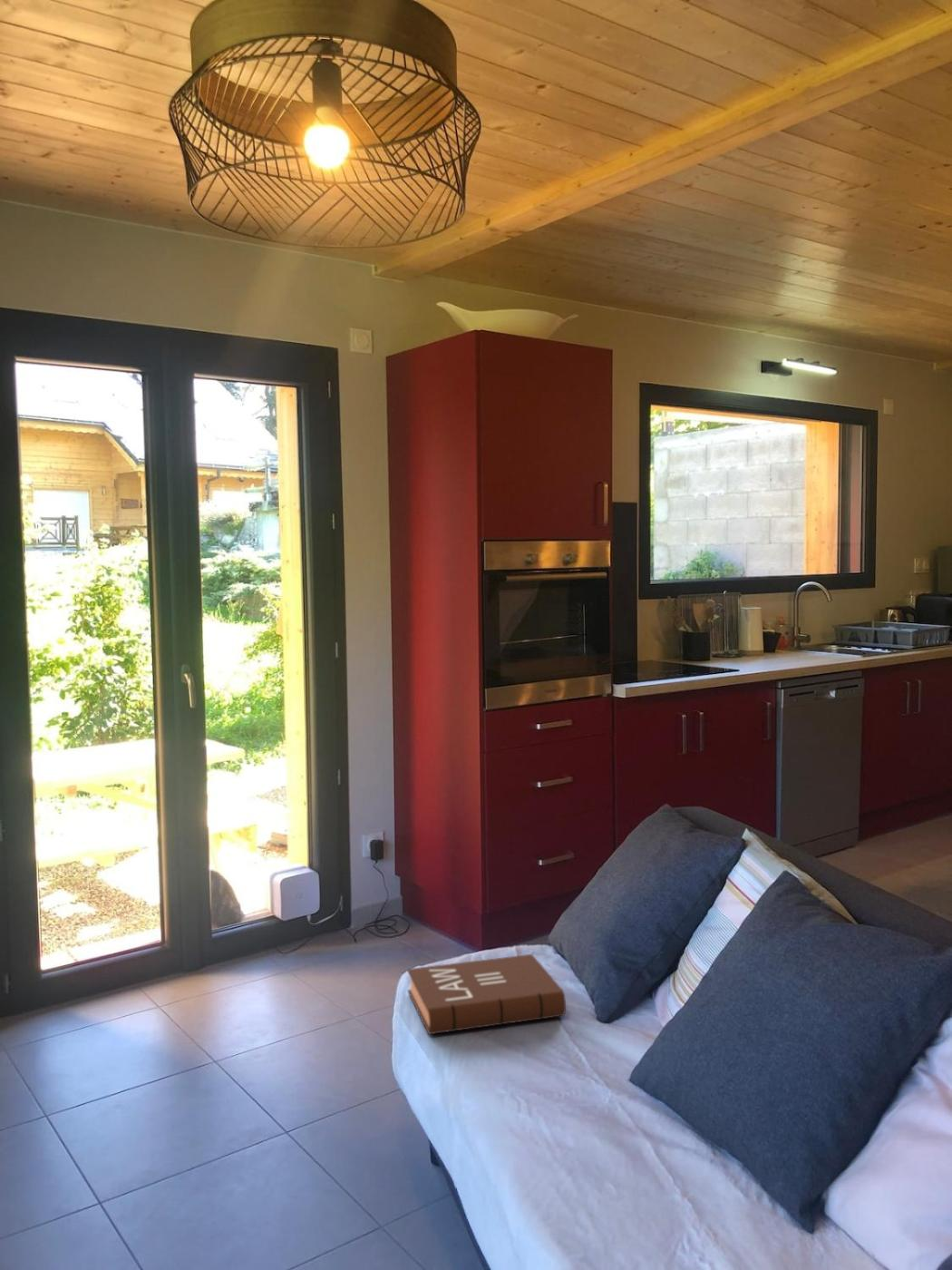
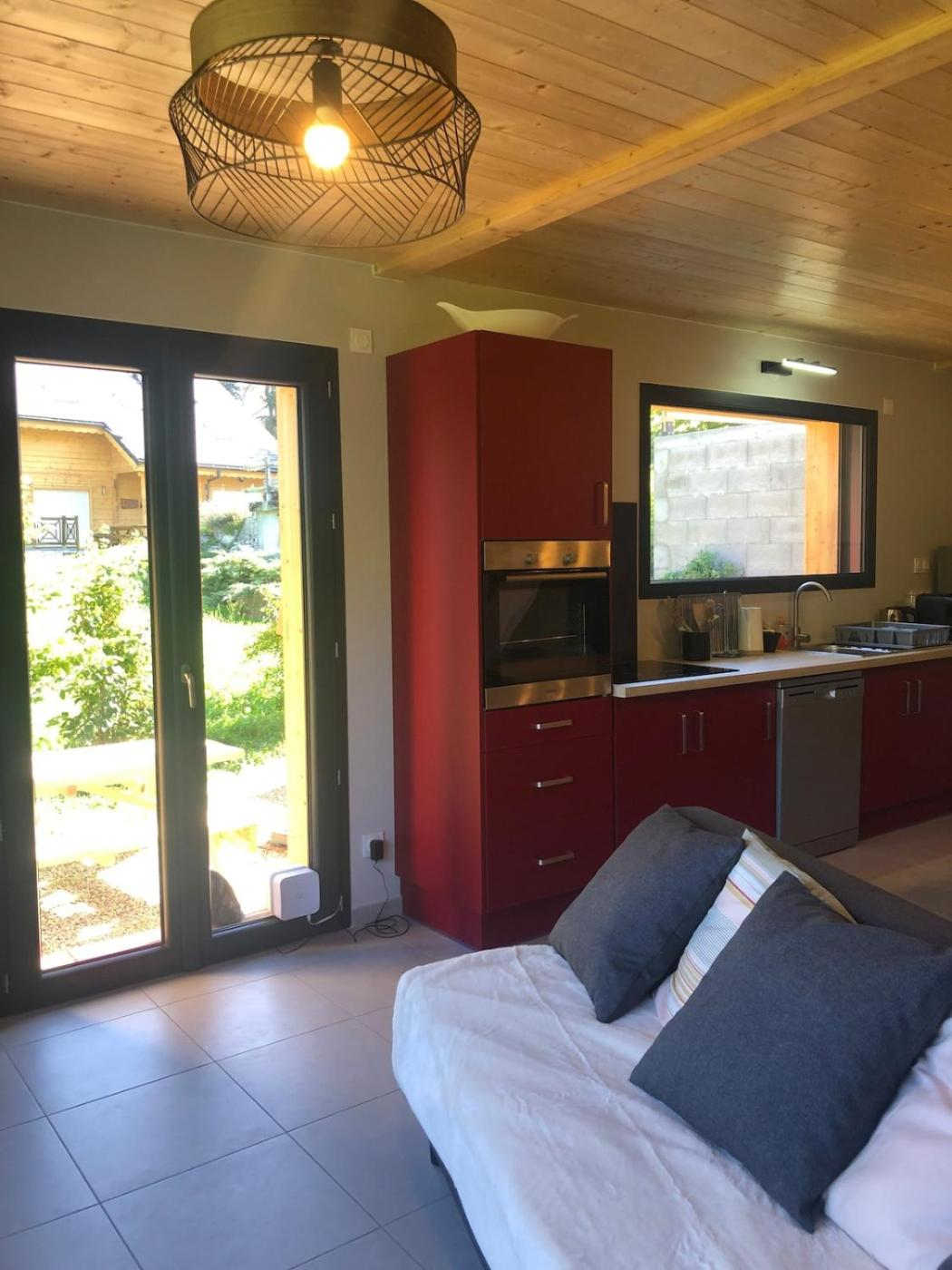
- book (484, 992)
